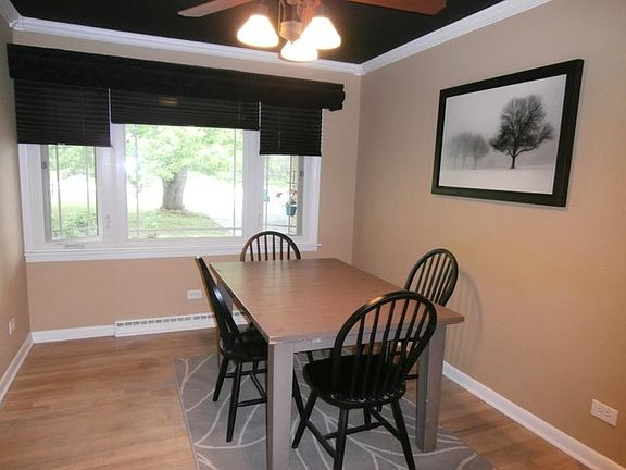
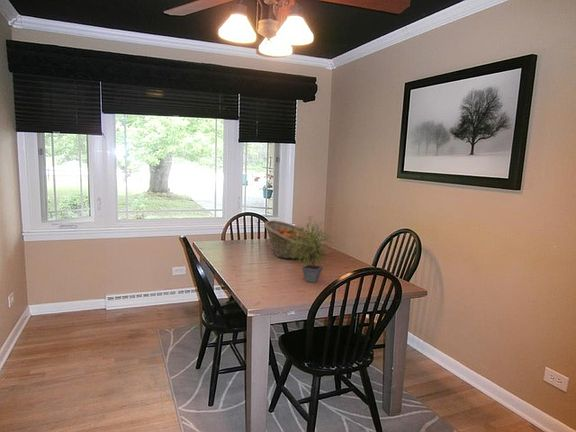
+ potted plant (309, 249)
+ fruit basket (292, 238)
